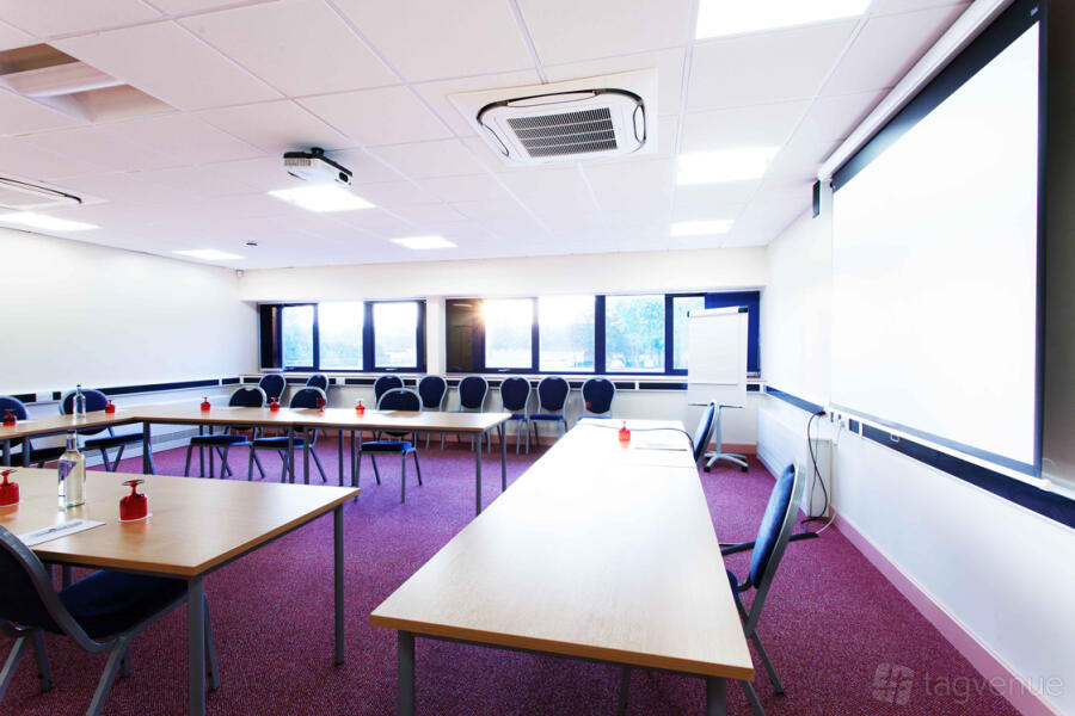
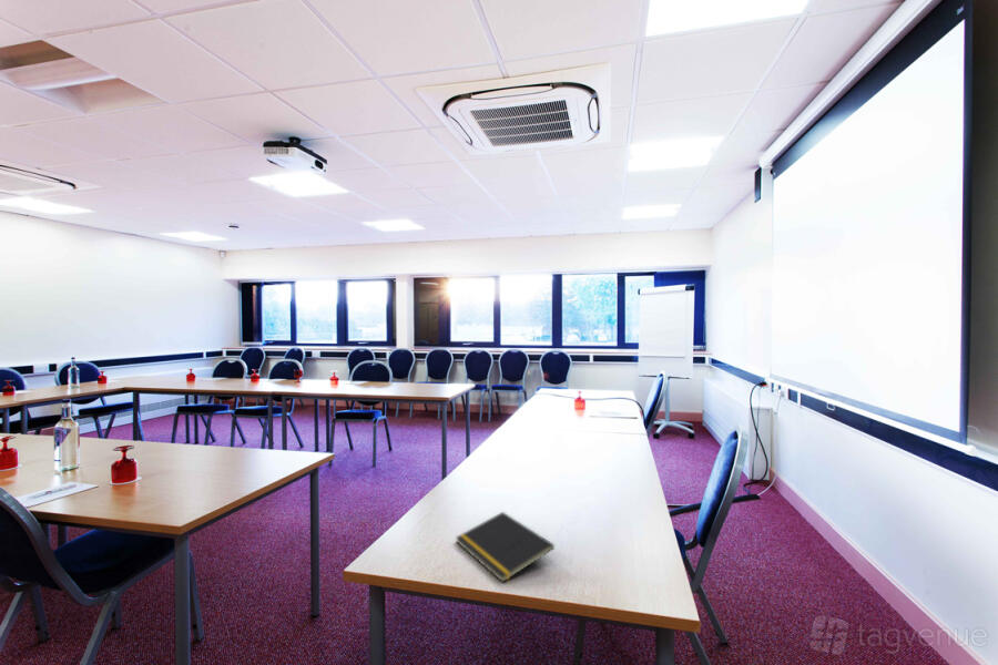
+ notepad (502, 542)
